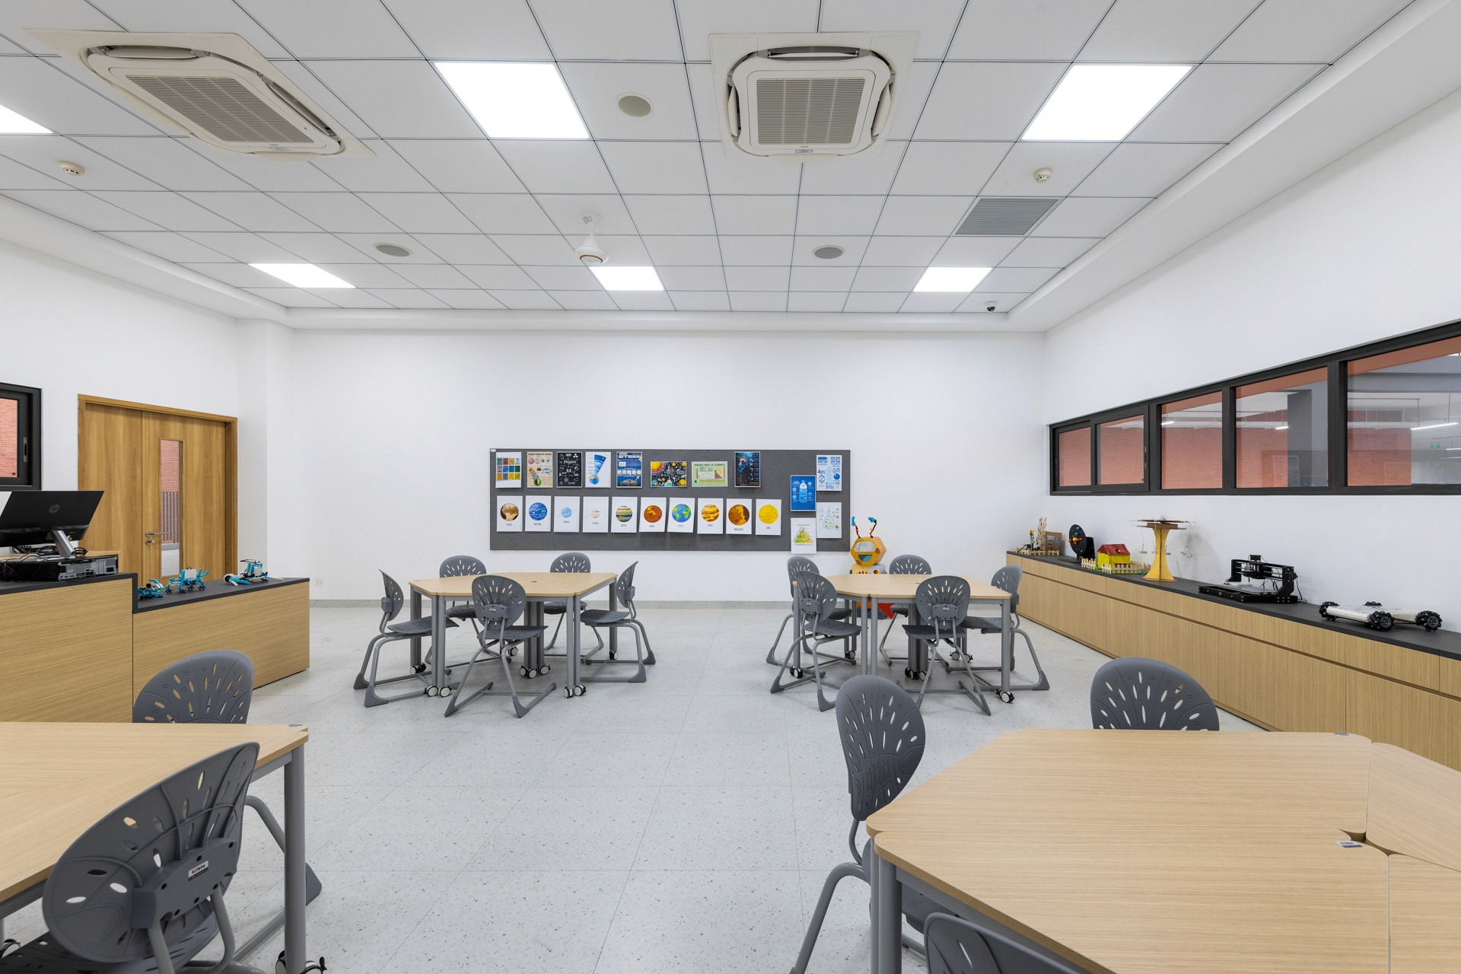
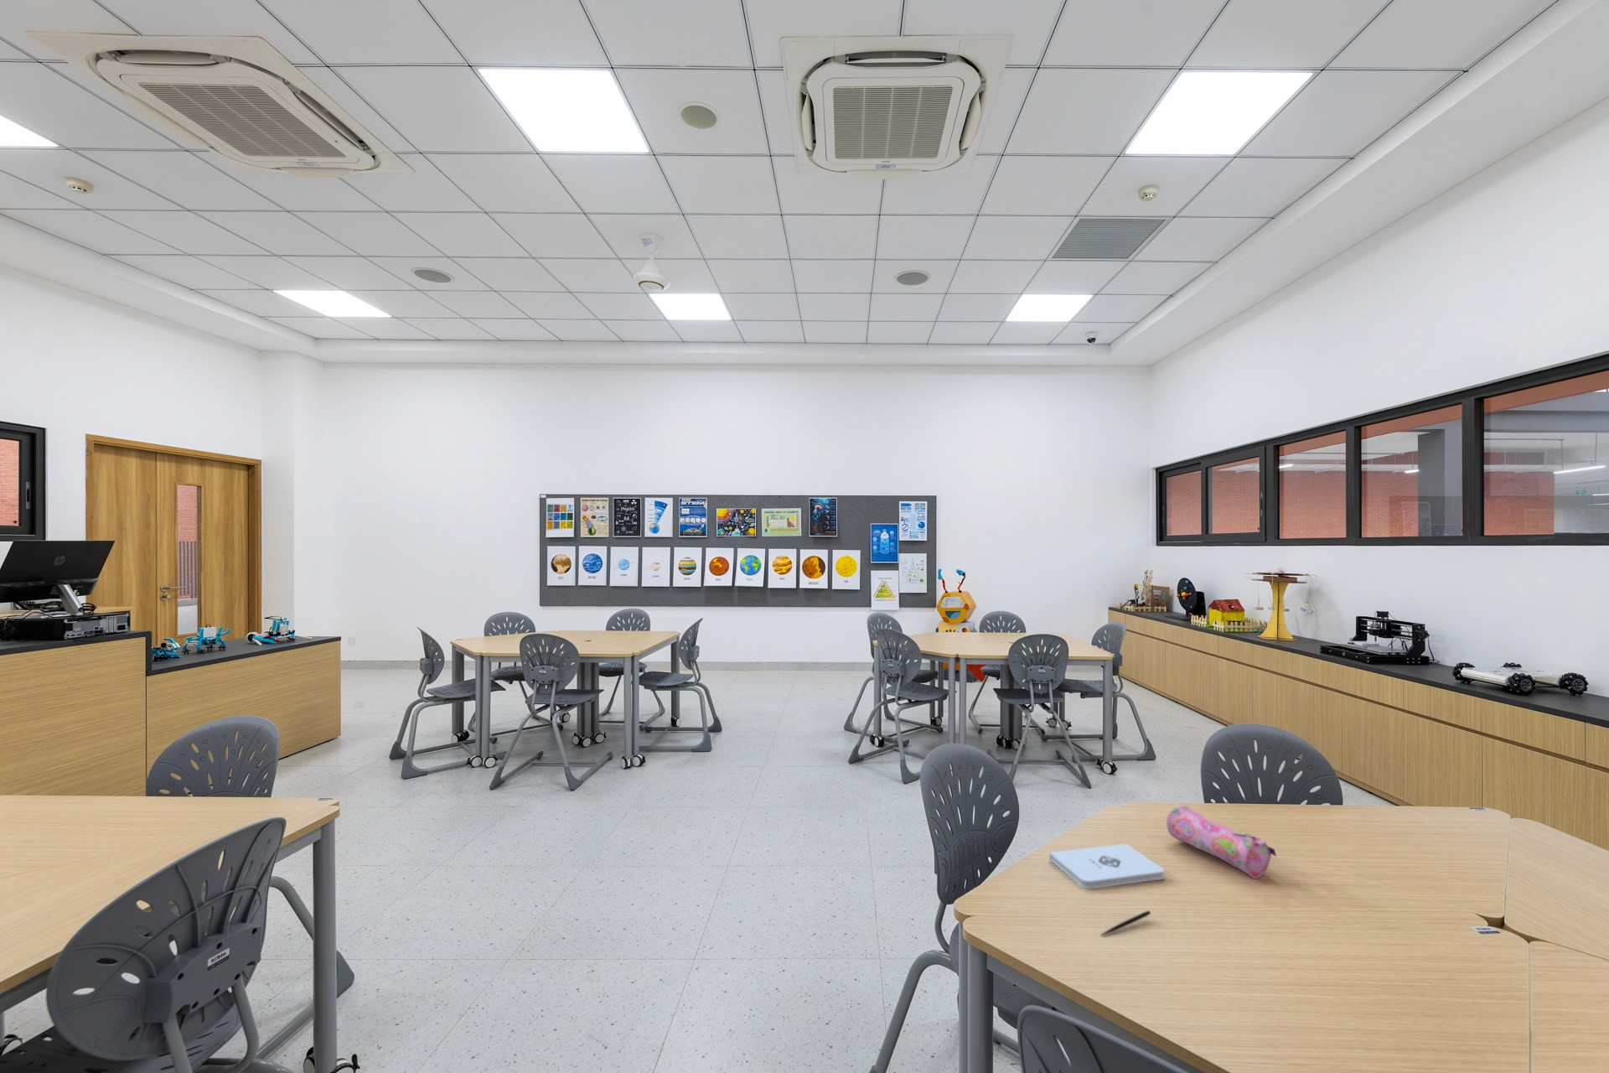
+ pen (1124, 922)
+ pencil case (1216, 838)
+ notepad (1106, 865)
